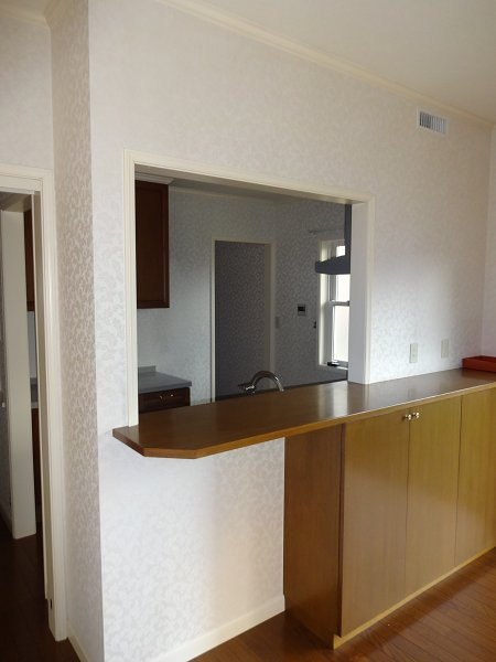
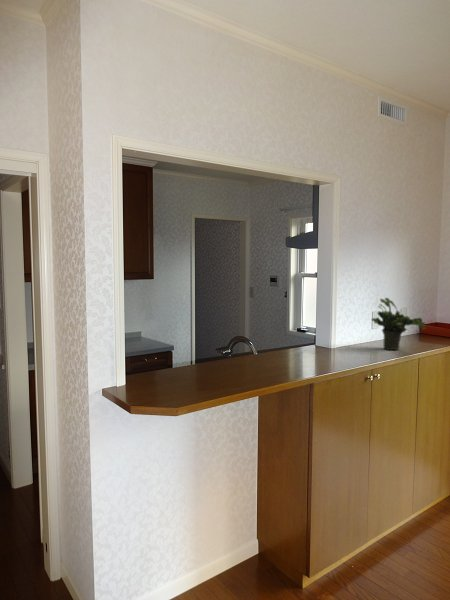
+ potted plant (396, 324)
